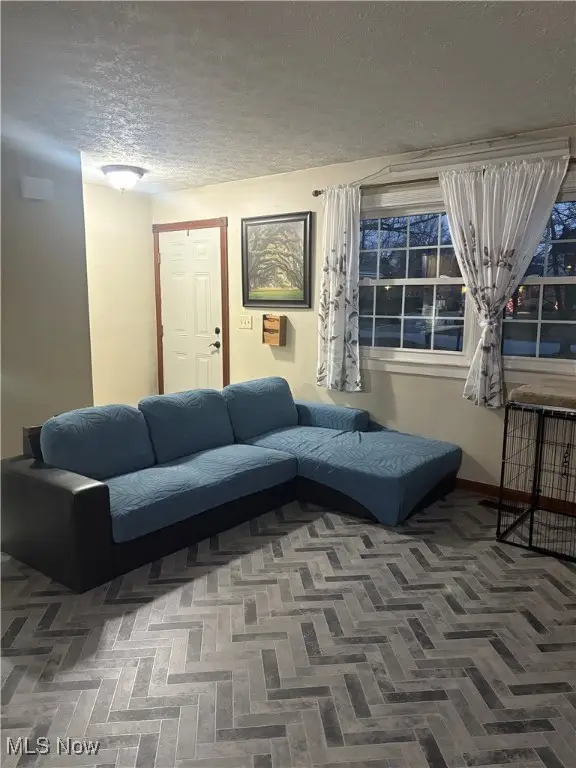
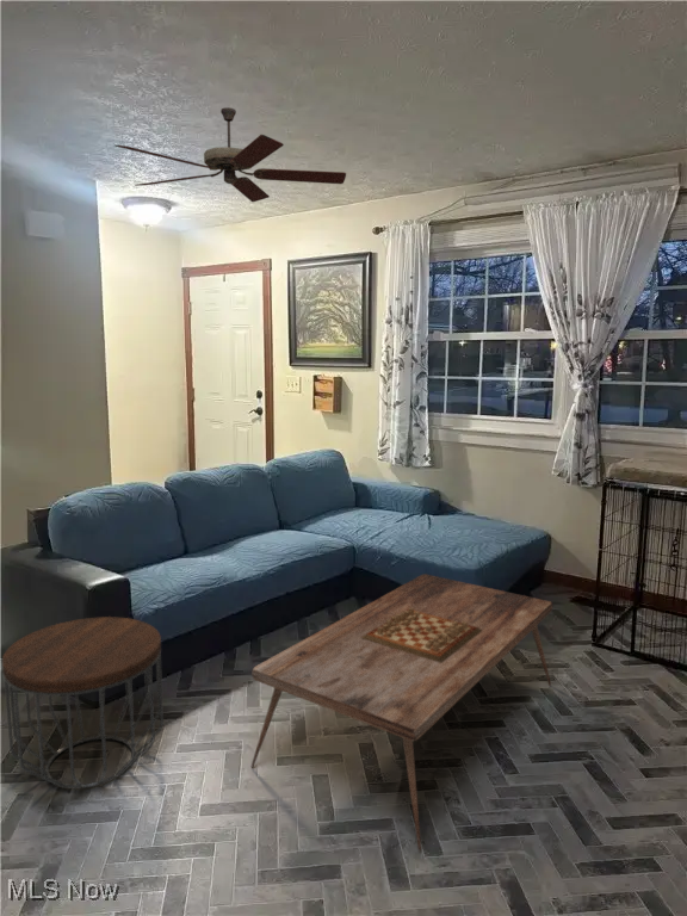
+ side table (79, 706)
+ ceiling fan (237, 148)
+ coffee table (419, 670)
